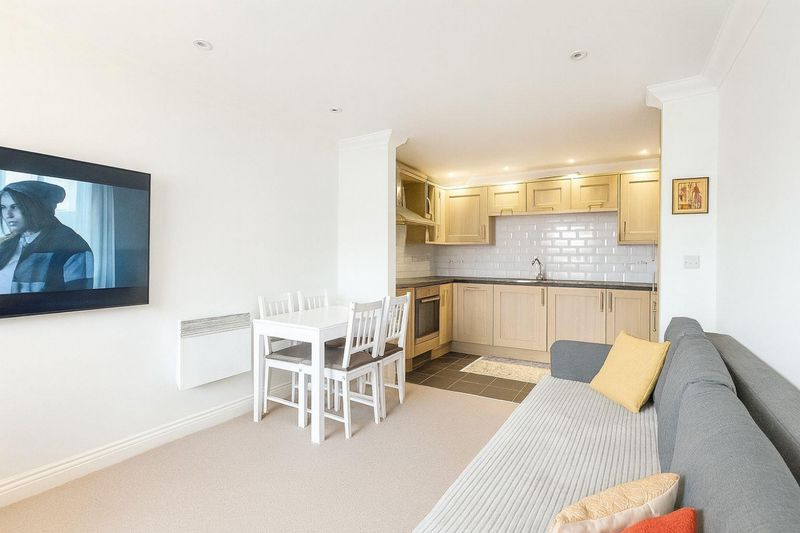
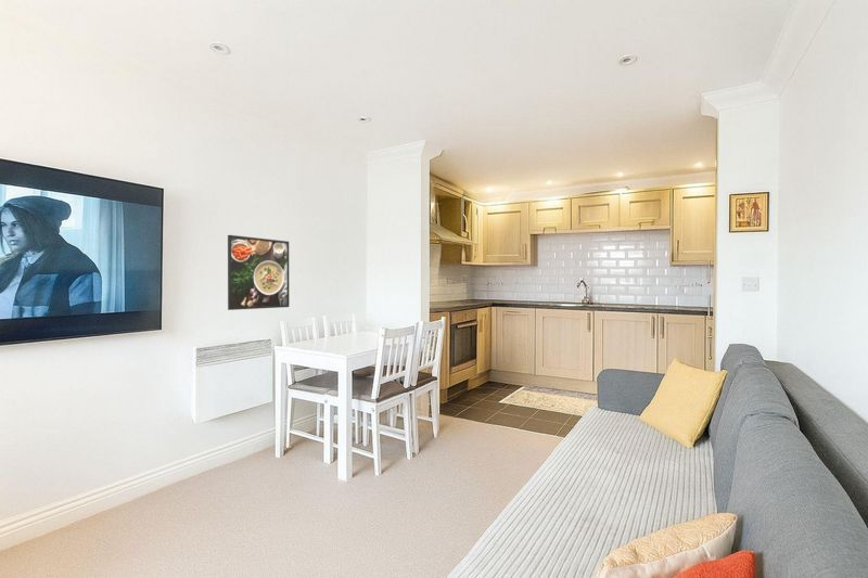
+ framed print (260, 273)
